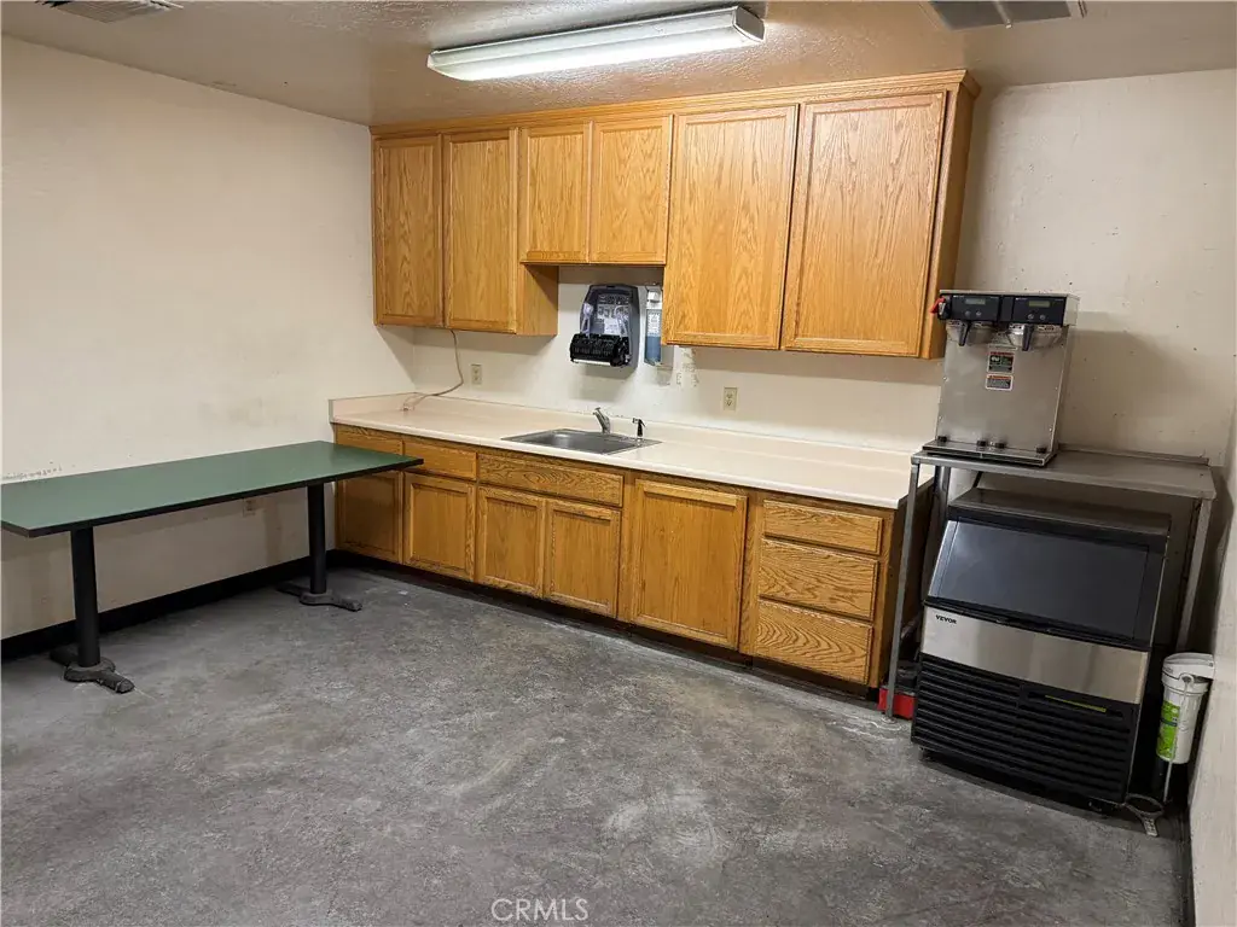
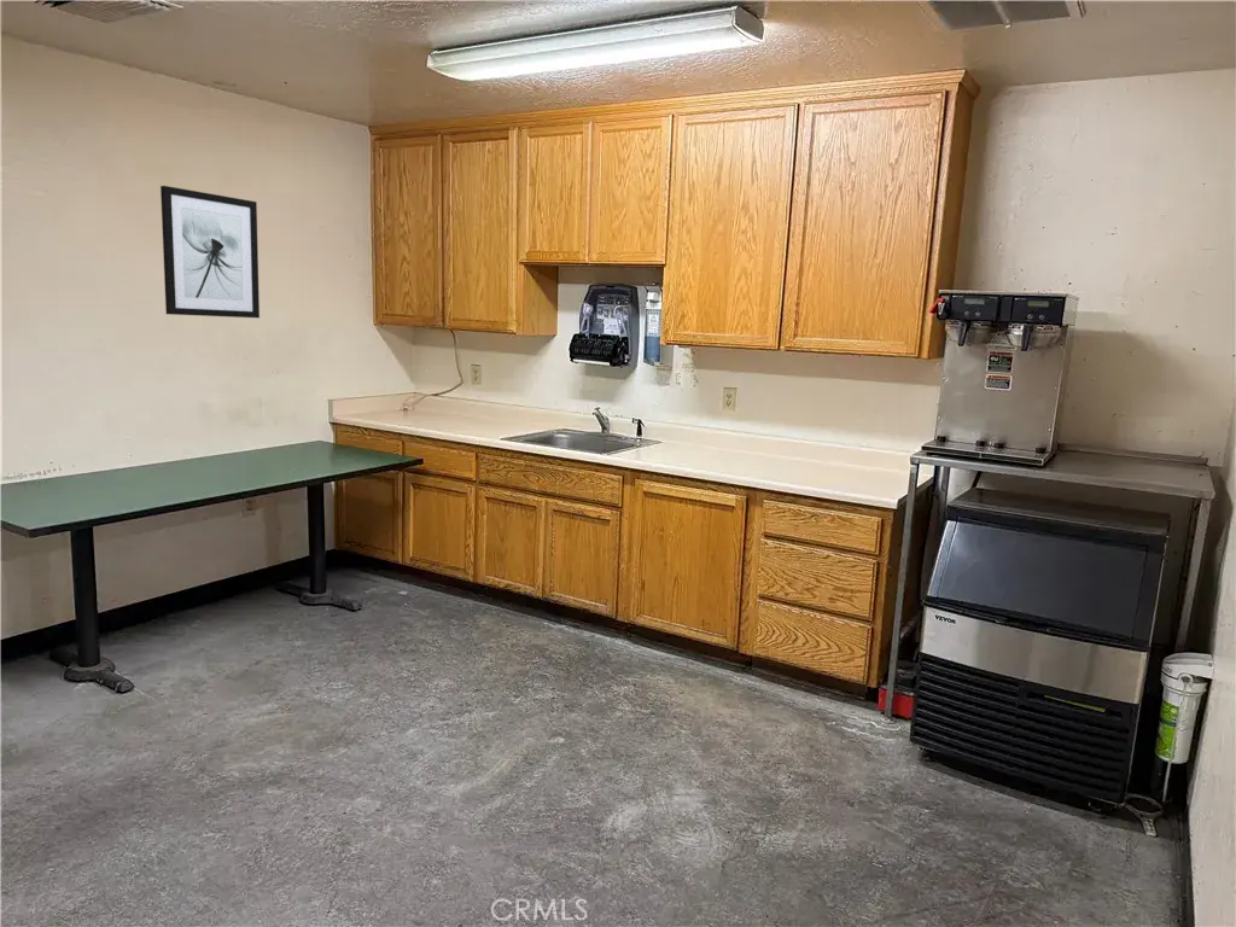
+ wall art (212, 256)
